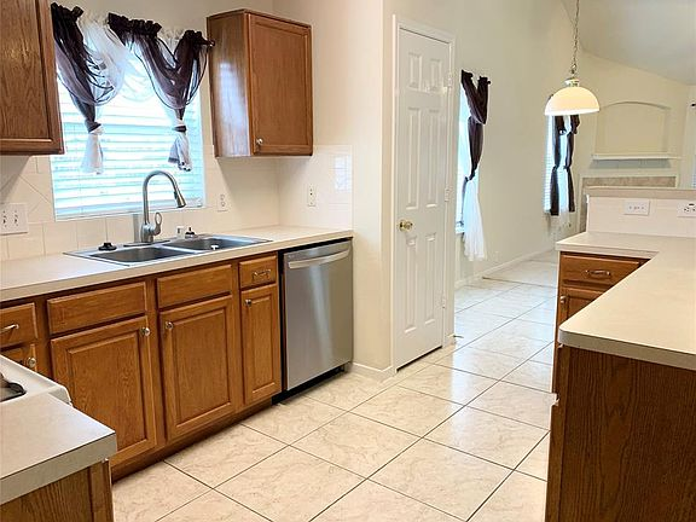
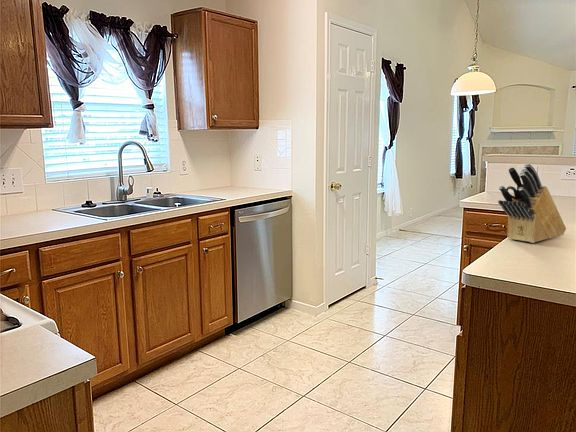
+ knife block (533, 201)
